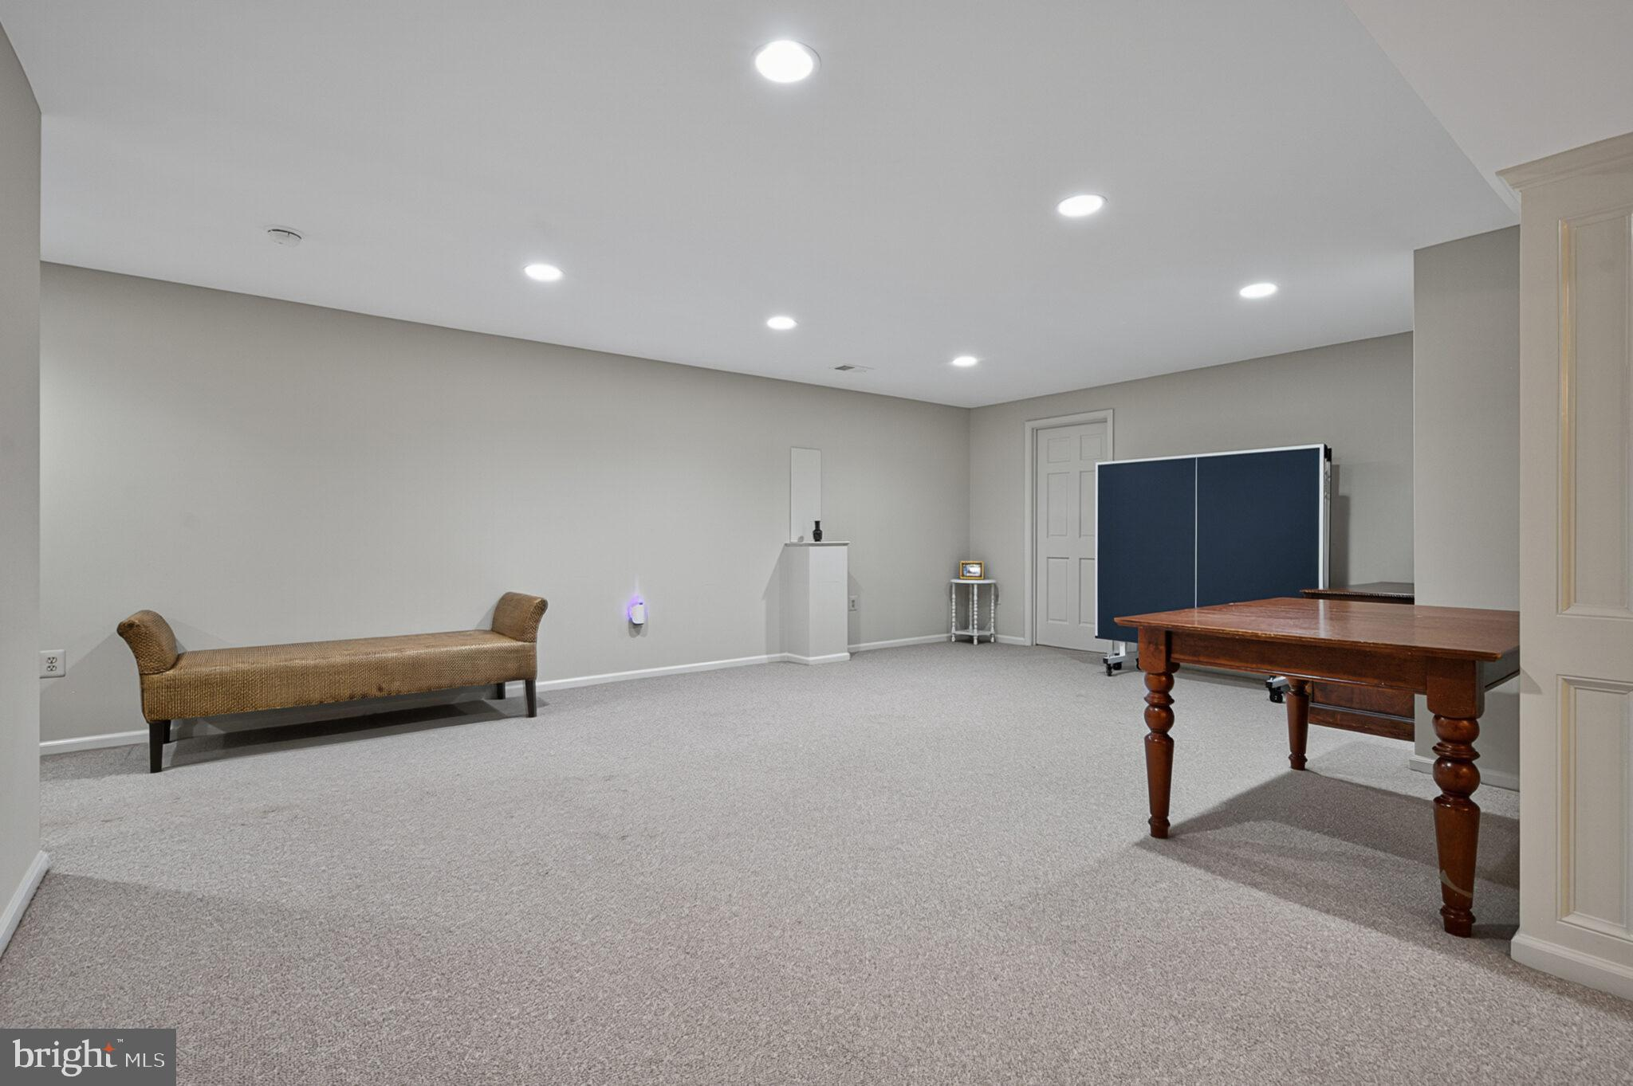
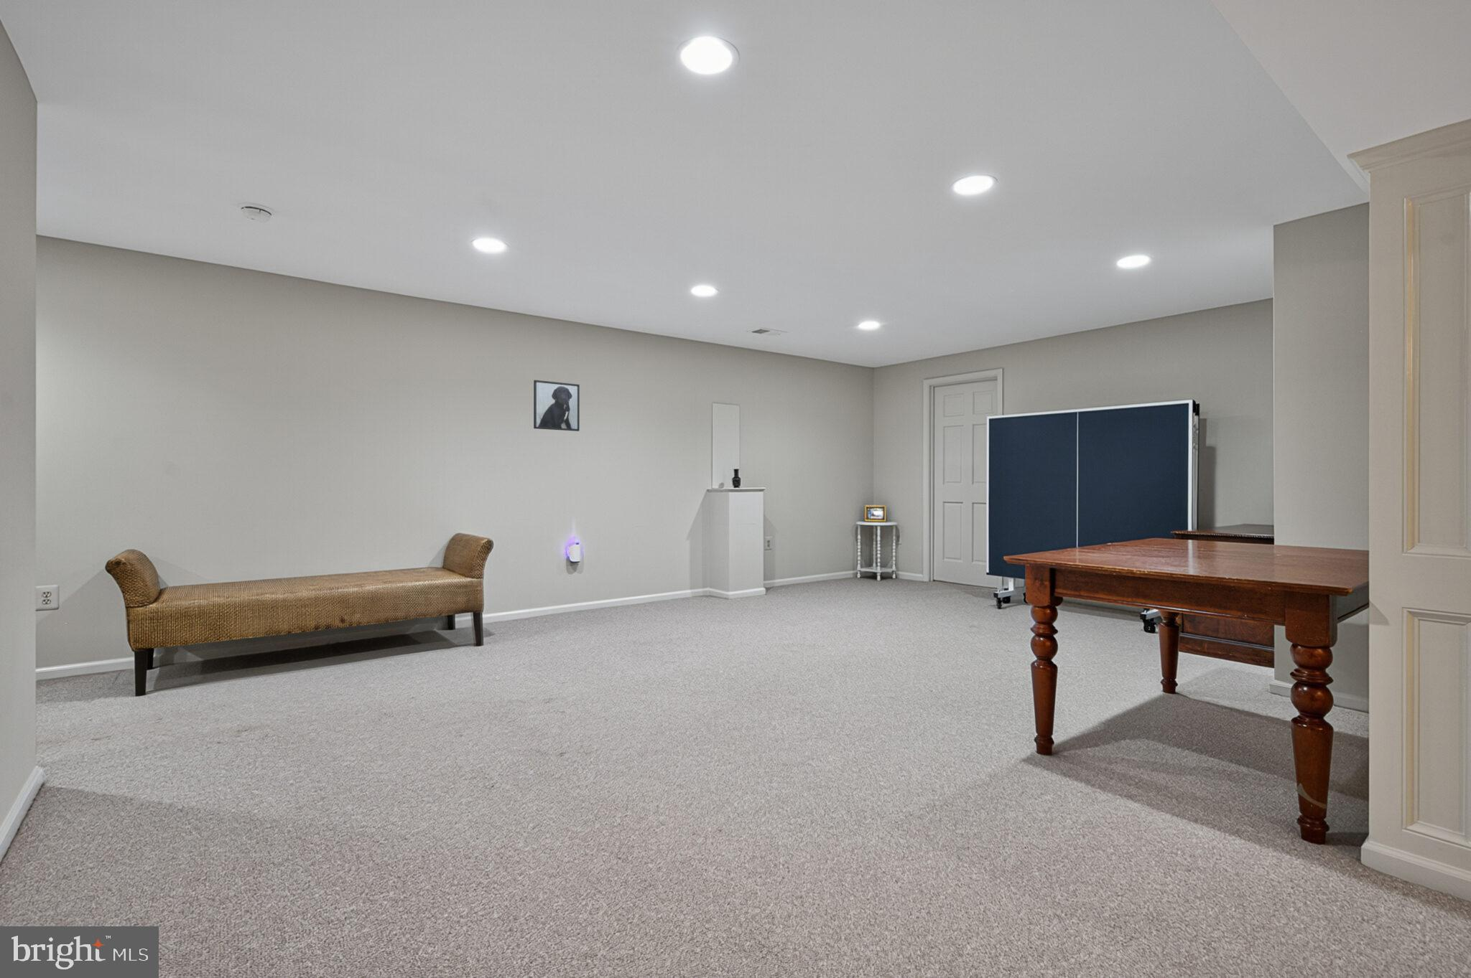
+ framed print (557, 406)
